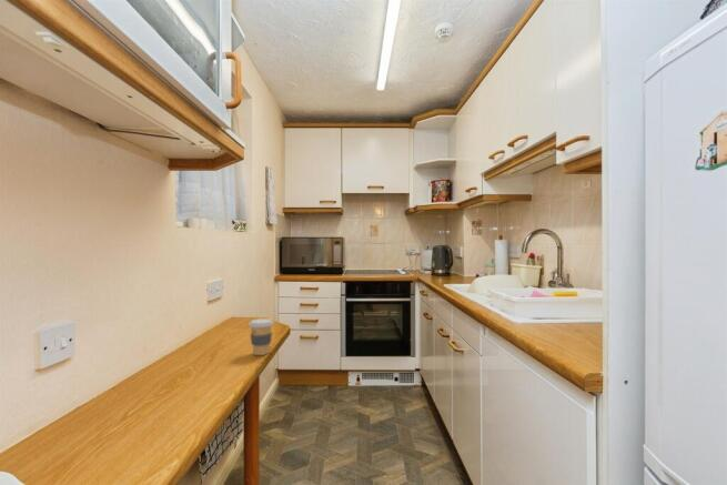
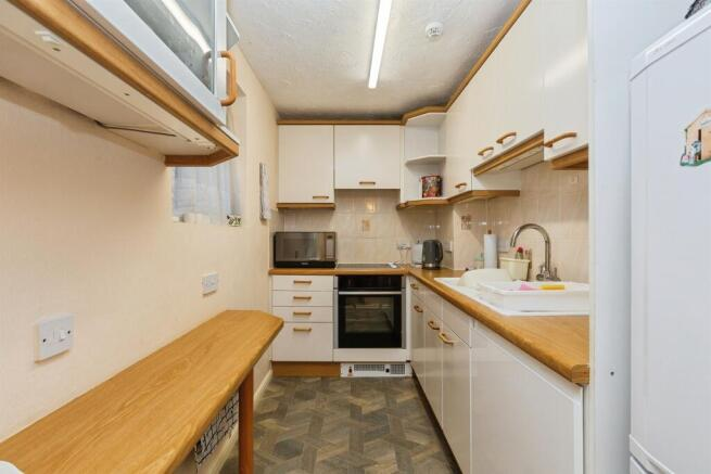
- coffee cup (261, 336)
